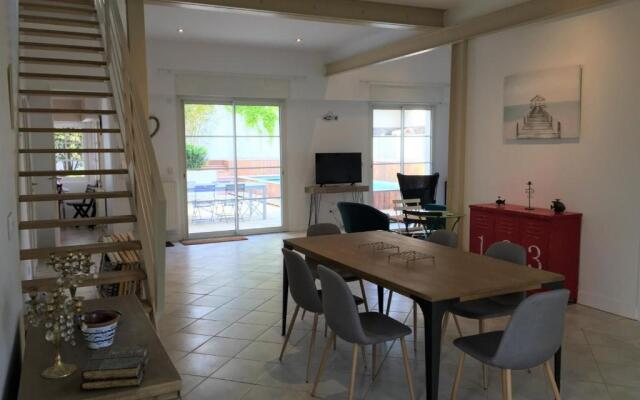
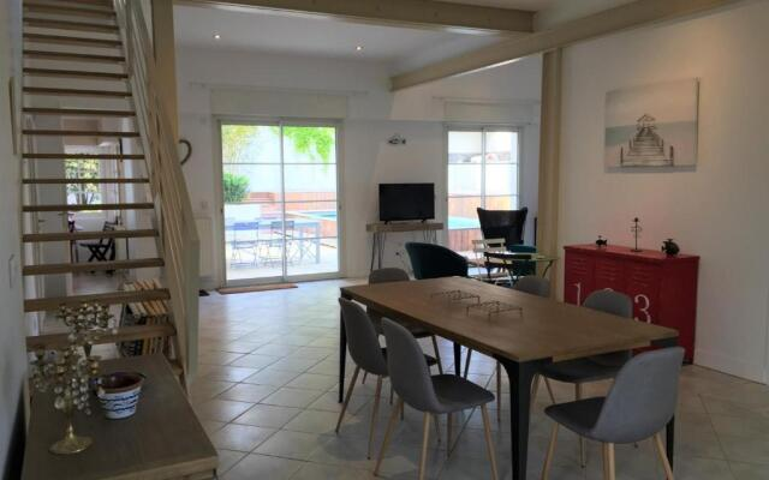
- book (117, 365)
